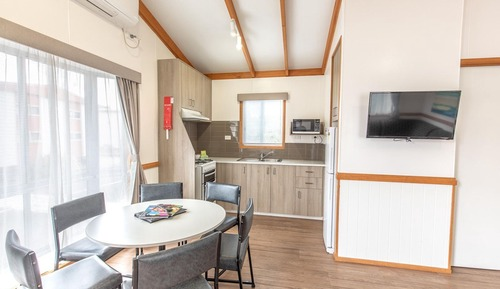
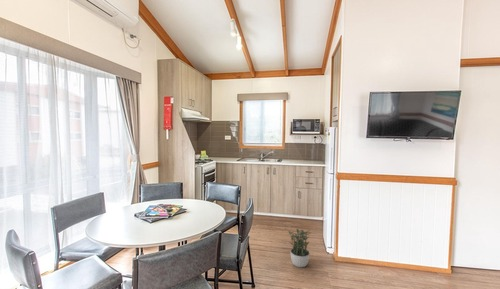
+ potted plant (298, 245)
